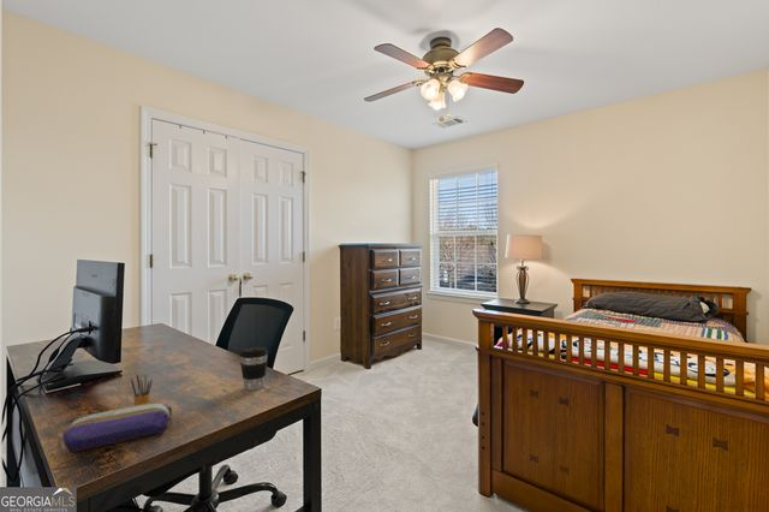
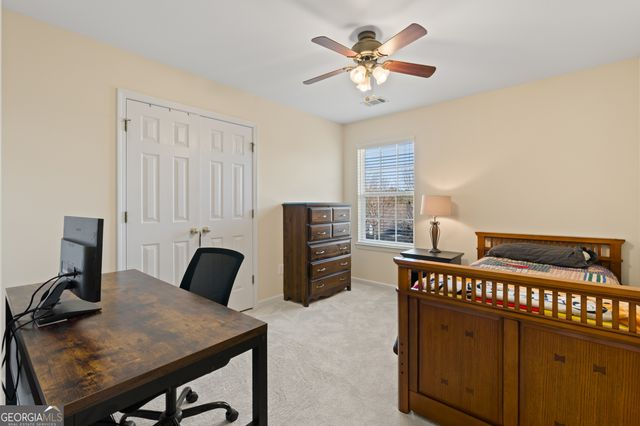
- coffee cup (254, 368)
- pencil case (121, 424)
- pencil box (141, 391)
